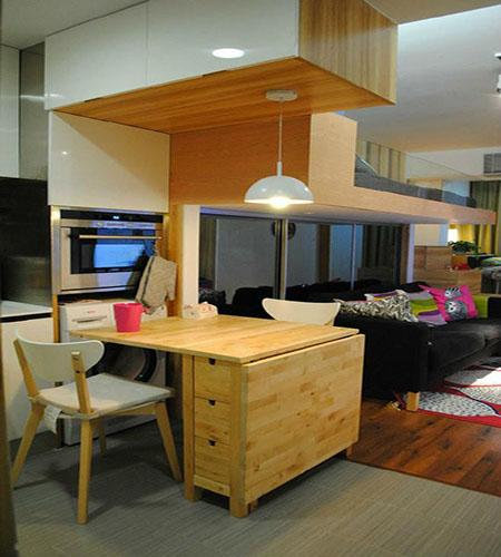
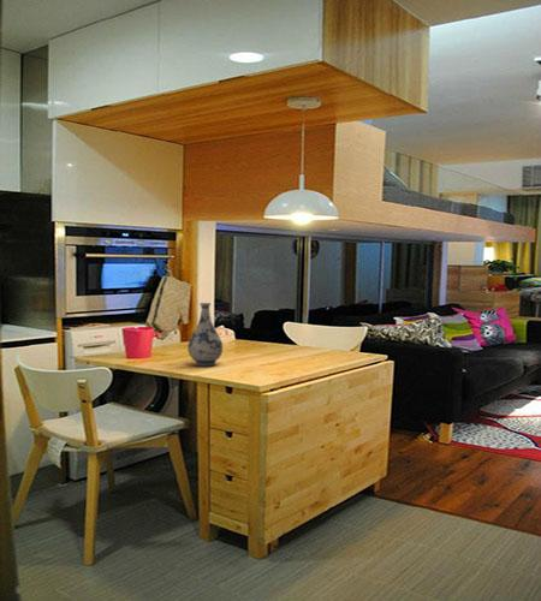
+ vase (206, 333)
